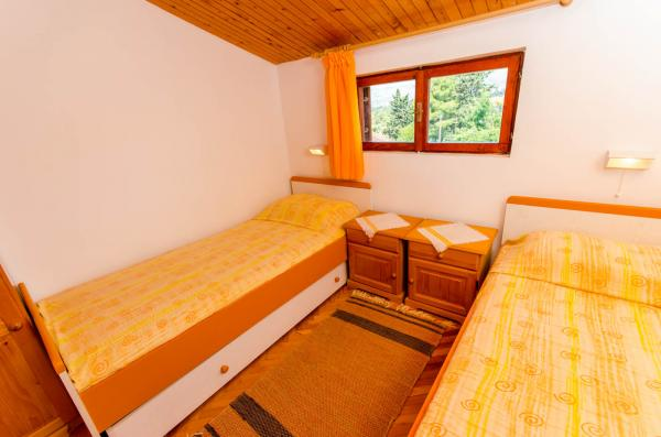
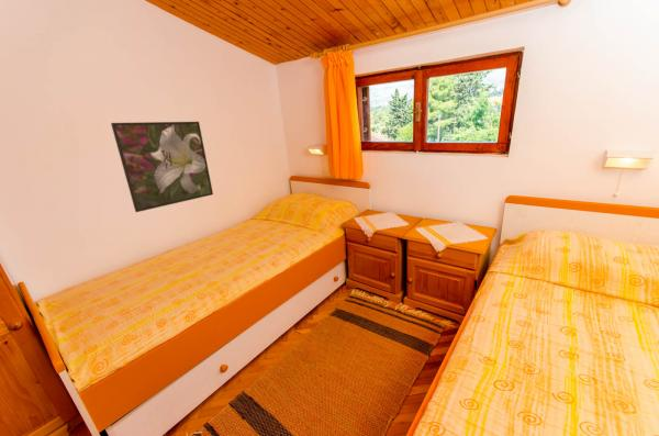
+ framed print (169, 164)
